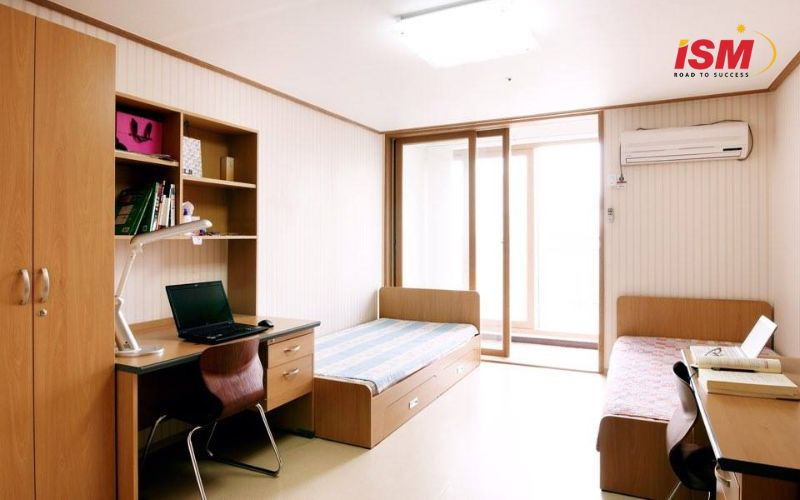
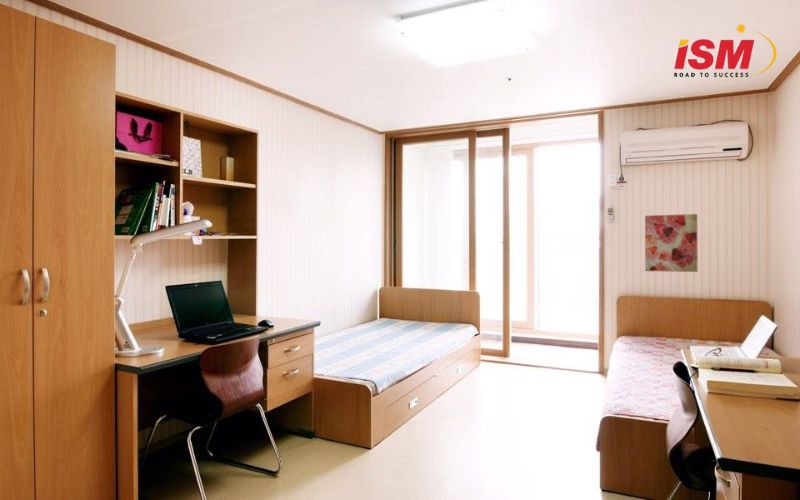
+ wall art (670, 243)
